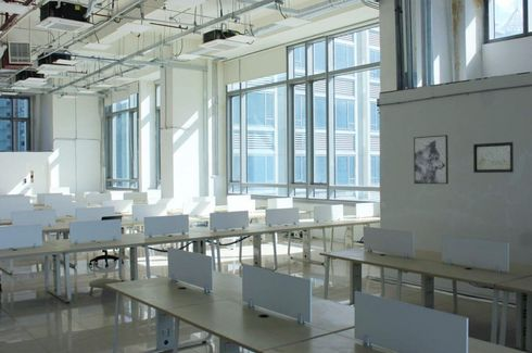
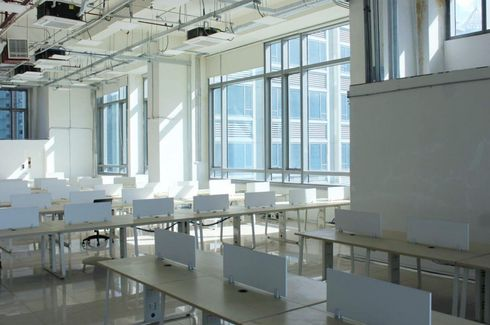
- wall art (492, 157)
- wall art (430, 160)
